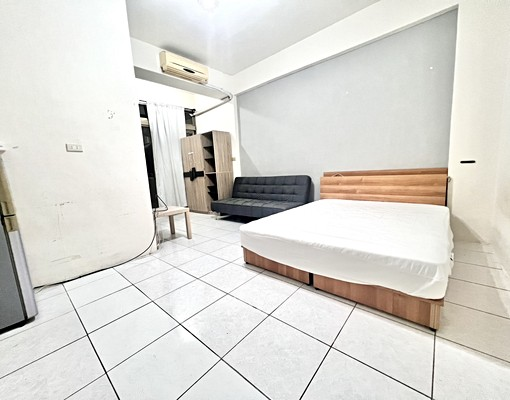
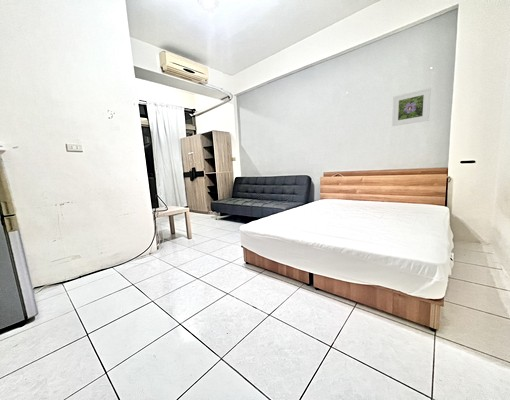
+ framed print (410, 108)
